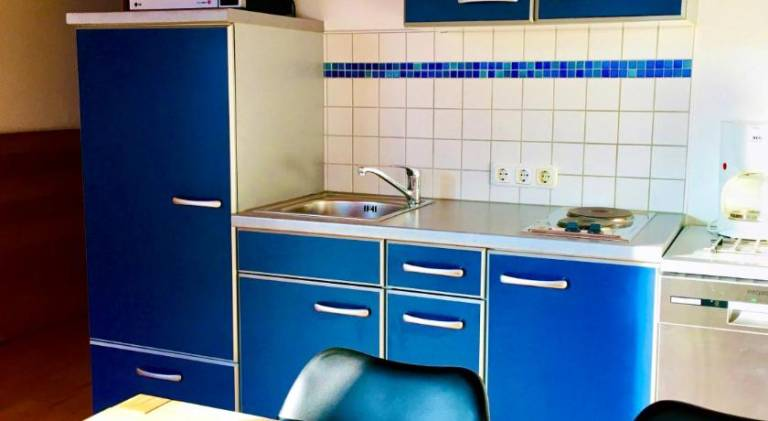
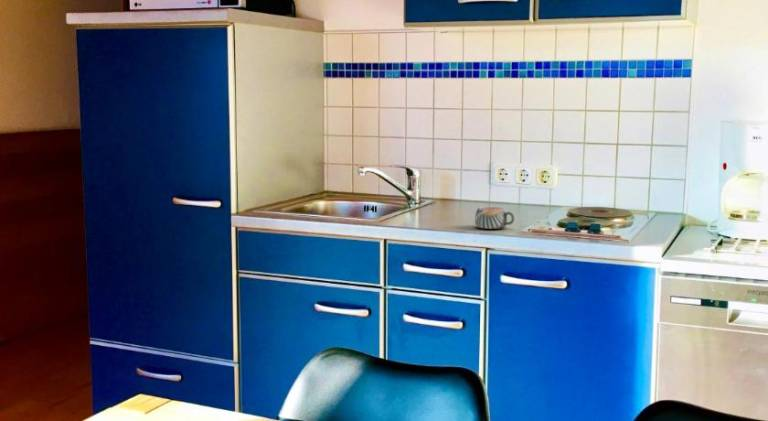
+ mug (494, 217)
